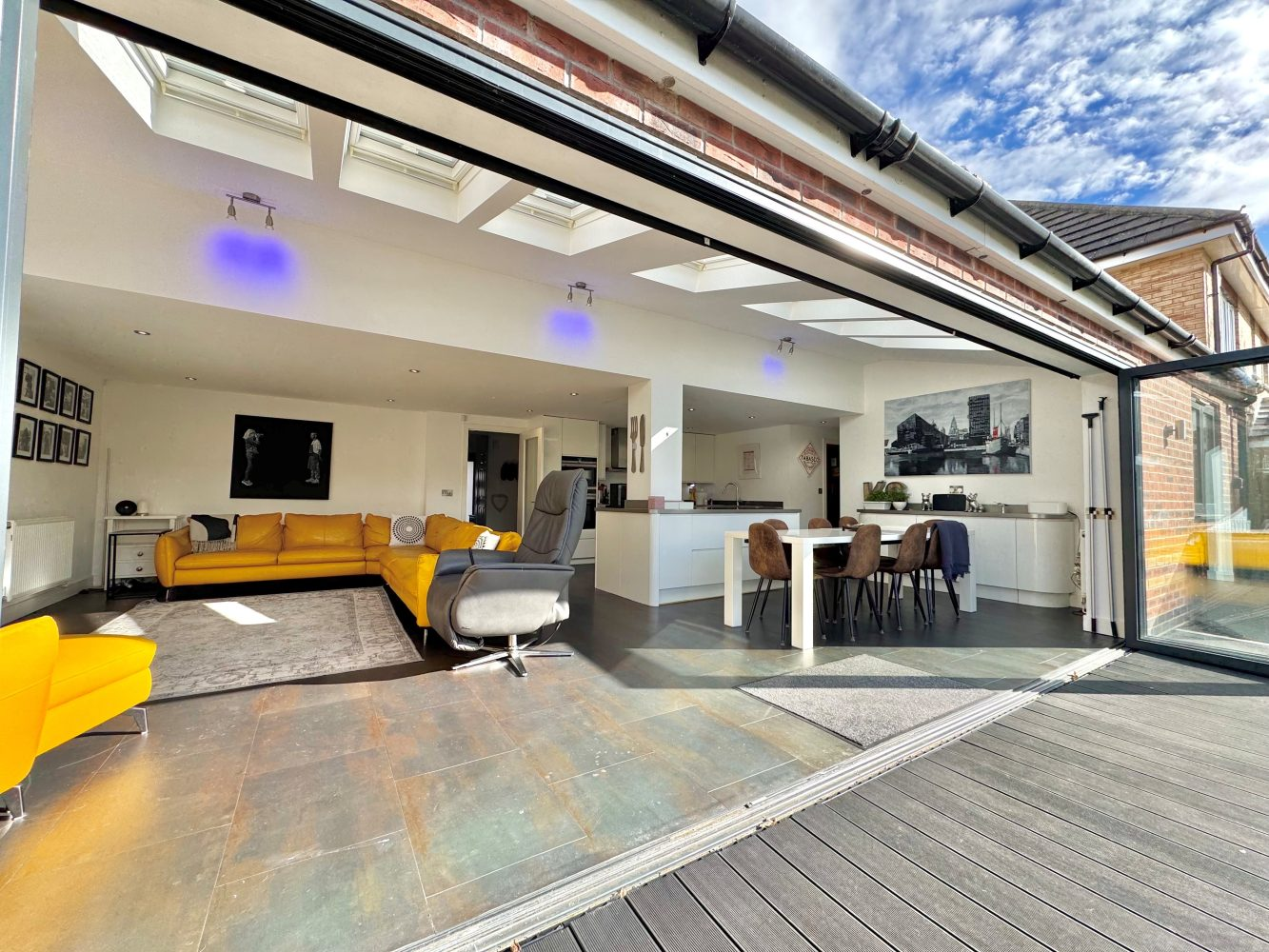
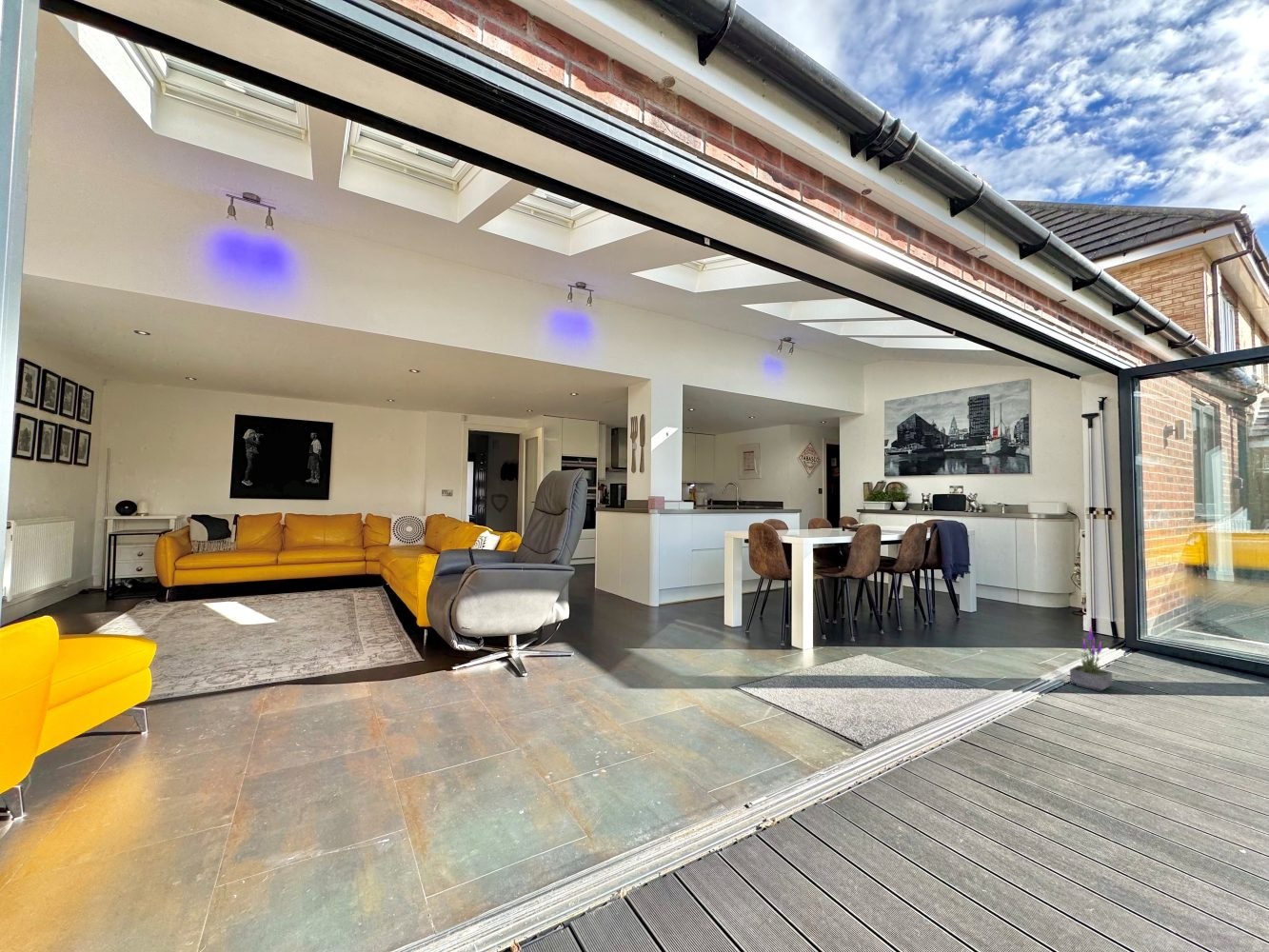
+ potted plant (1090, 656)
